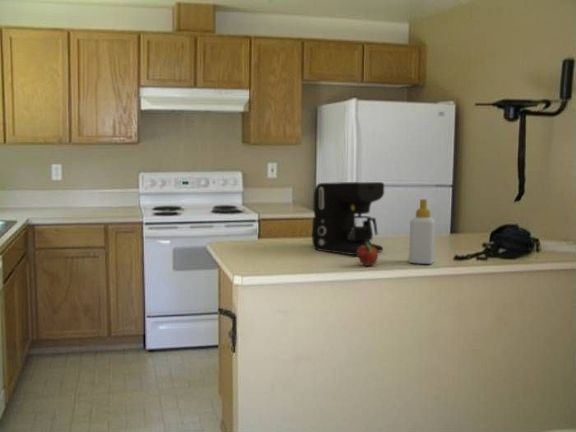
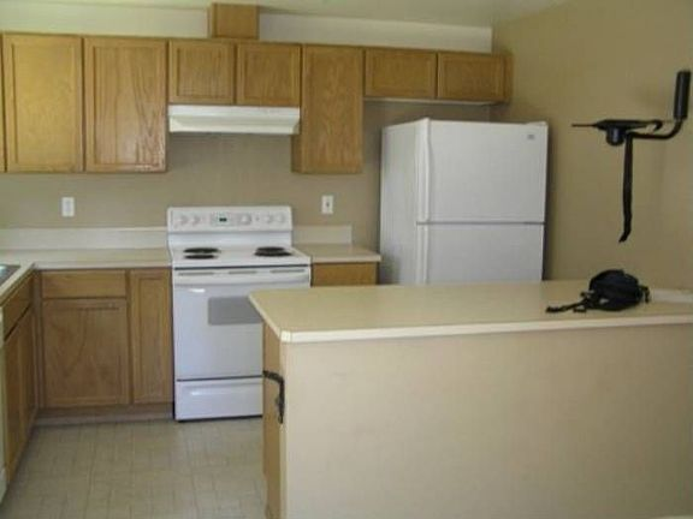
- soap bottle (422, 231)
- fruit (367, 253)
- coffee maker (350, 216)
